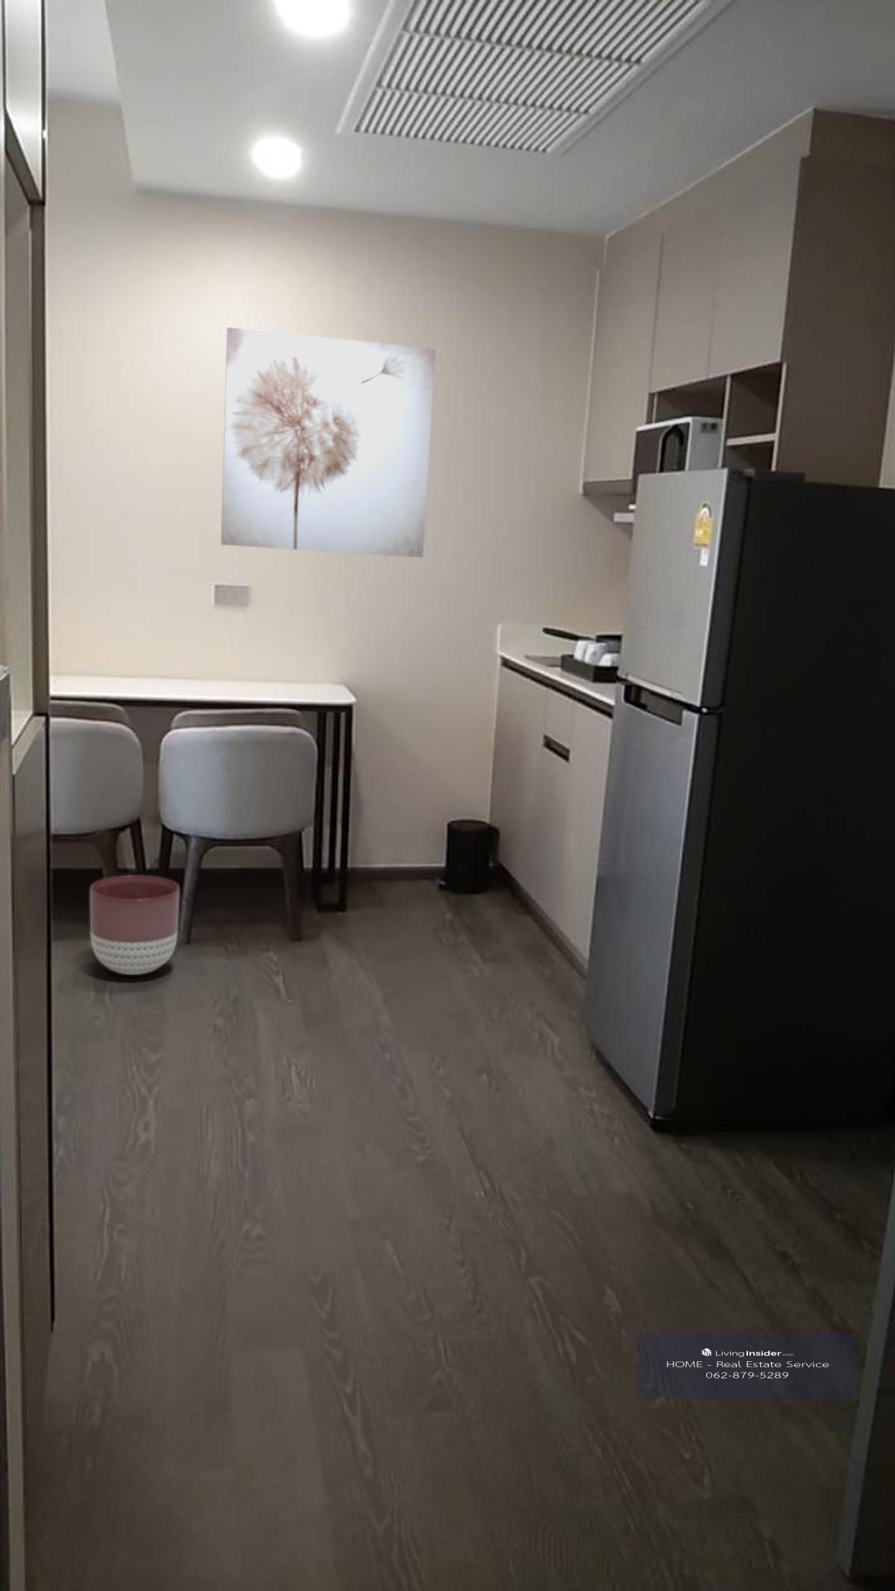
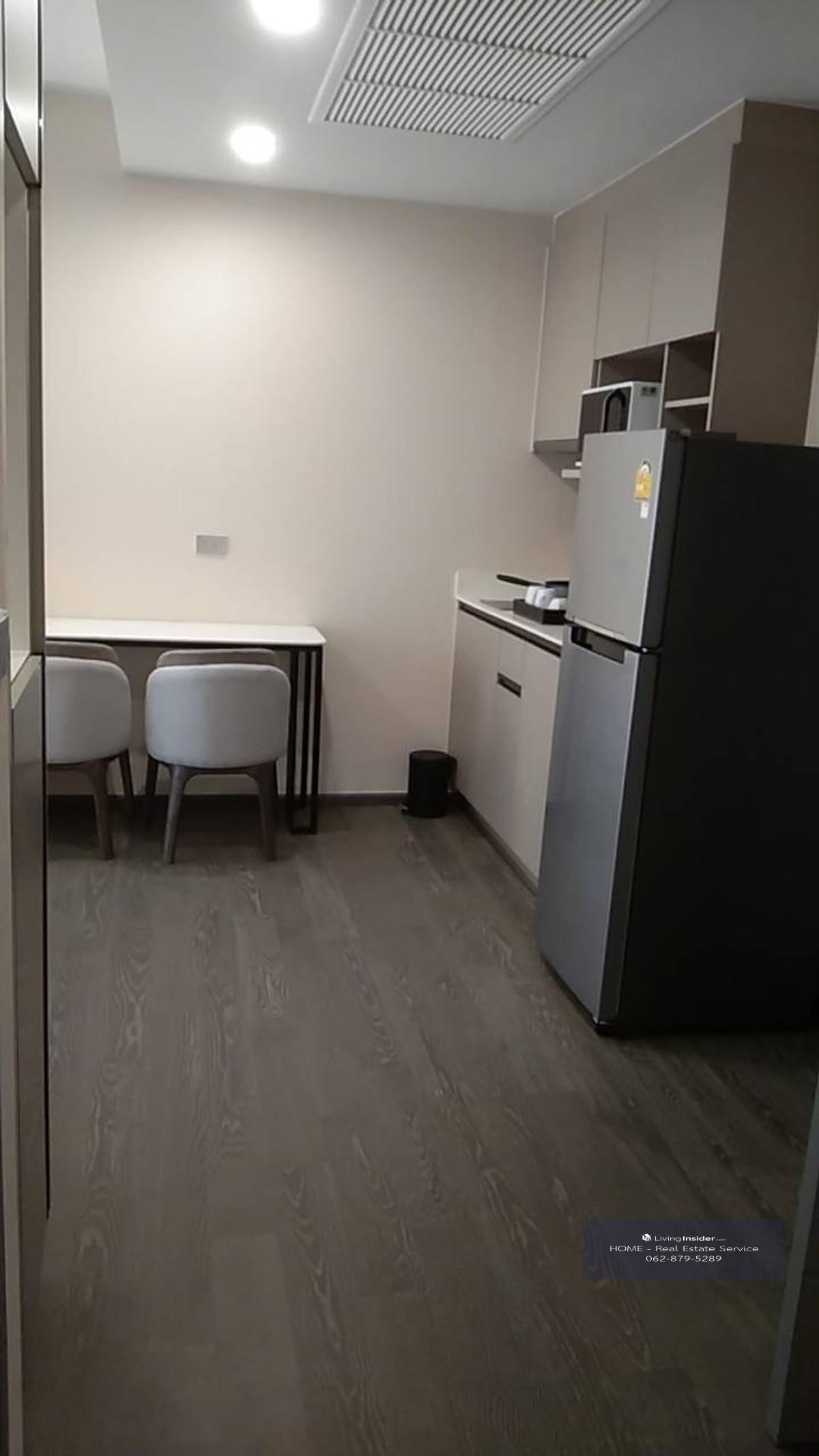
- wall art (328, 447)
- planter (134, 929)
